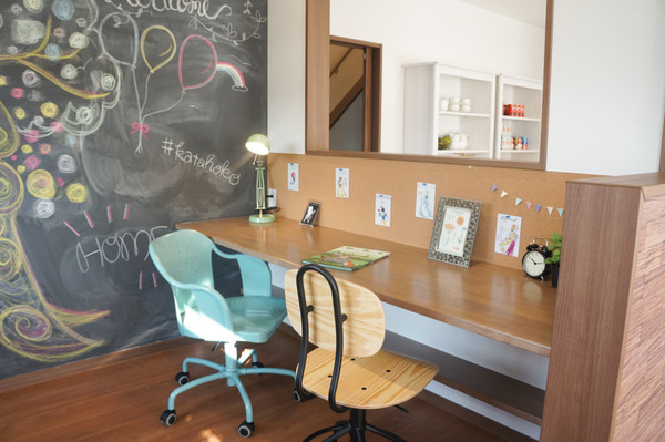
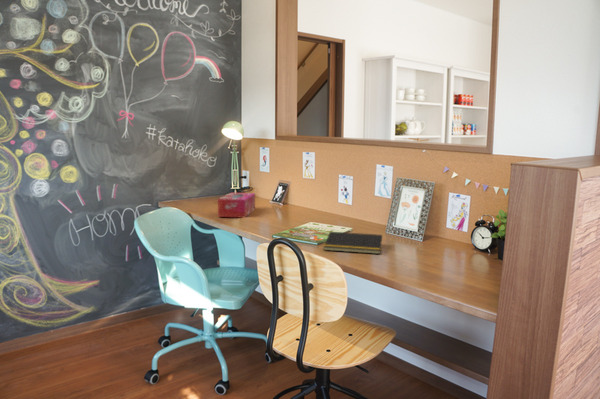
+ notepad (353, 242)
+ tissue box (237, 204)
